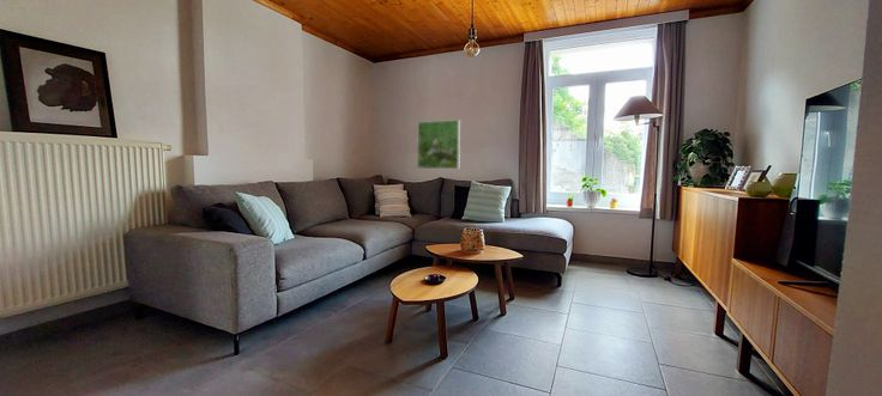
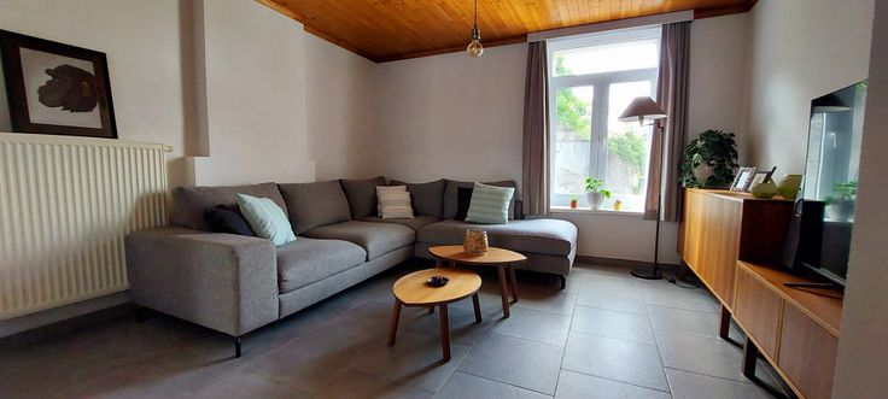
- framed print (437, 145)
